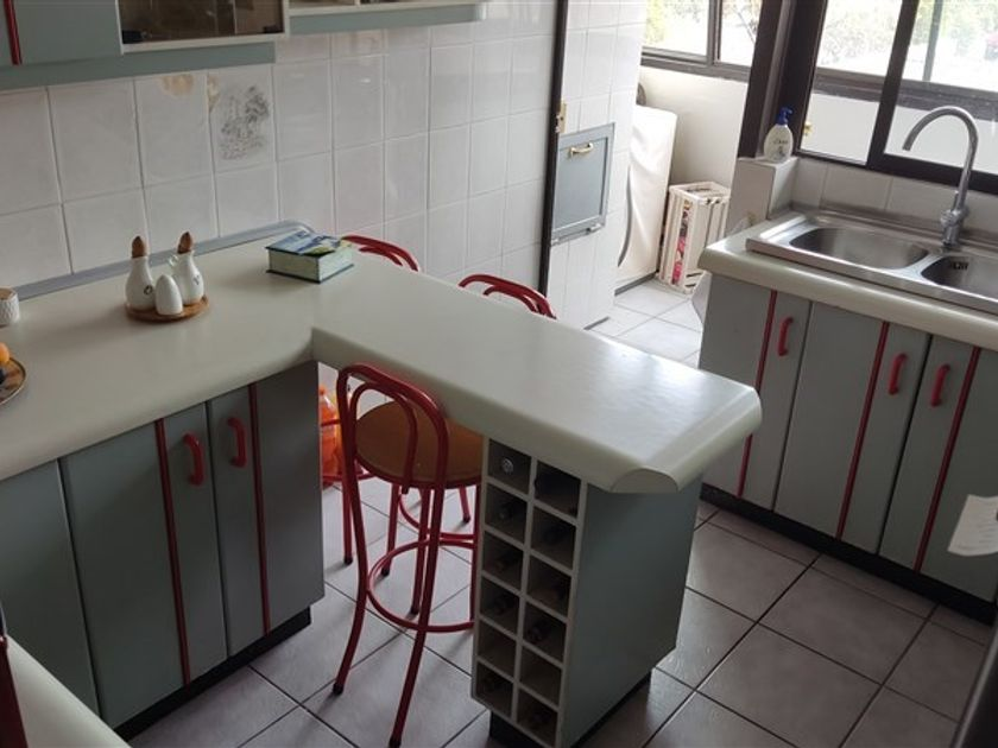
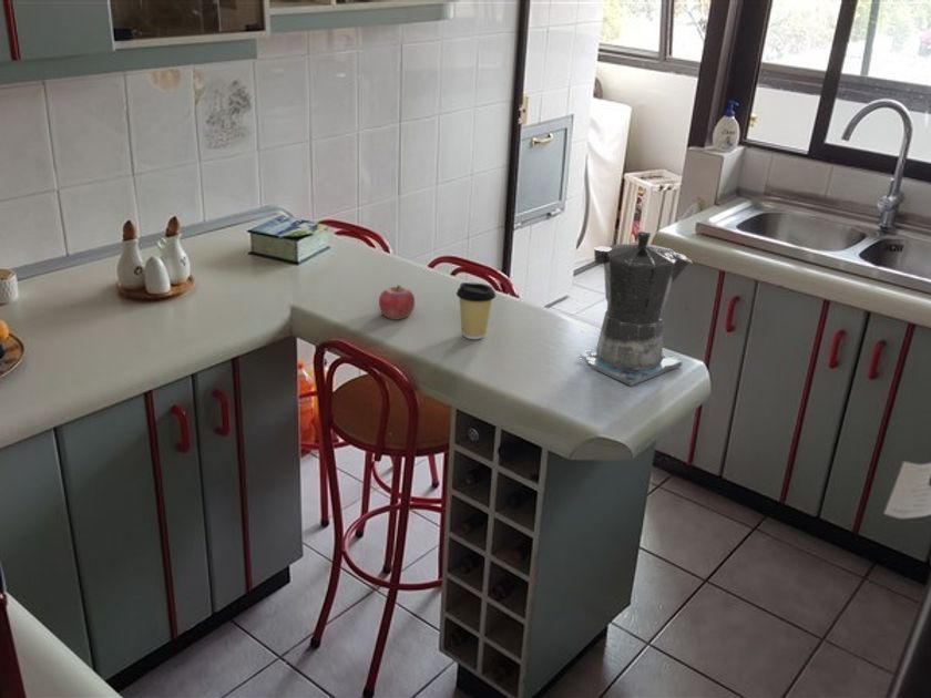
+ coffee maker (634, 298)
+ coffee cup (474, 310)
+ fruit (396, 299)
